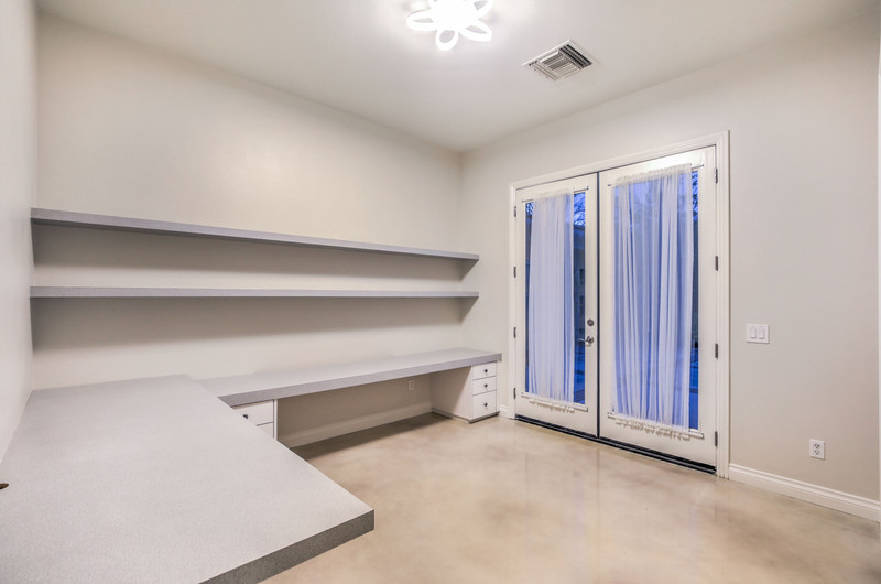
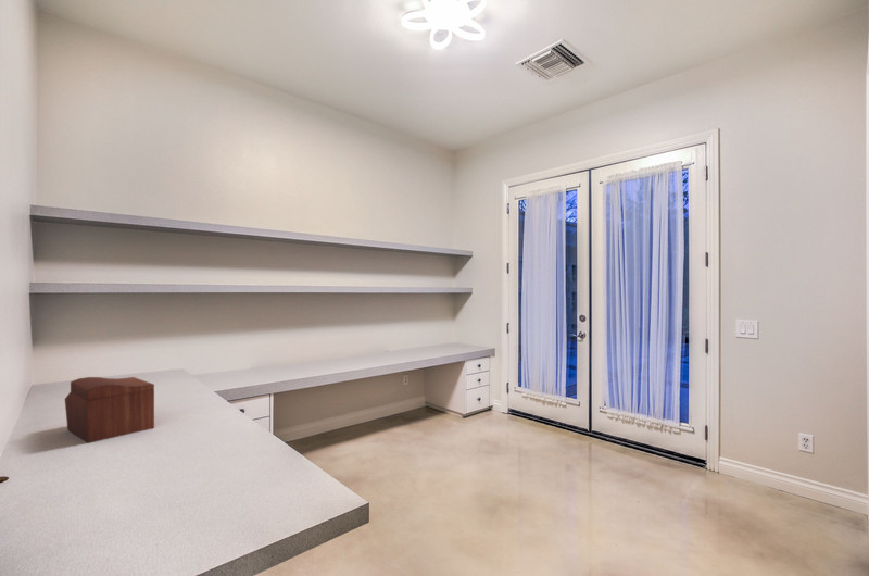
+ sewing box (111, 402)
